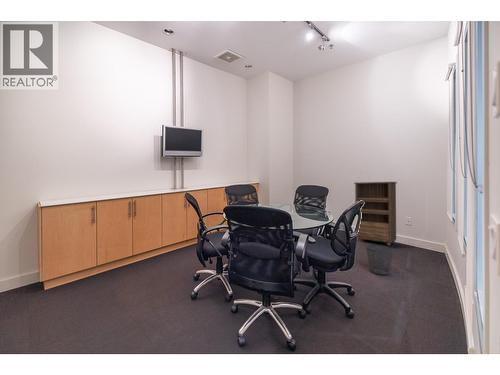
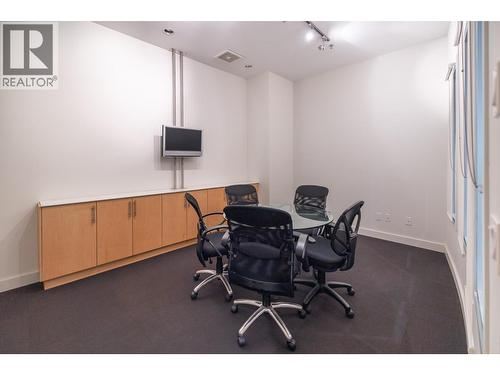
- bookshelf (375, 212)
- wastebasket (379, 260)
